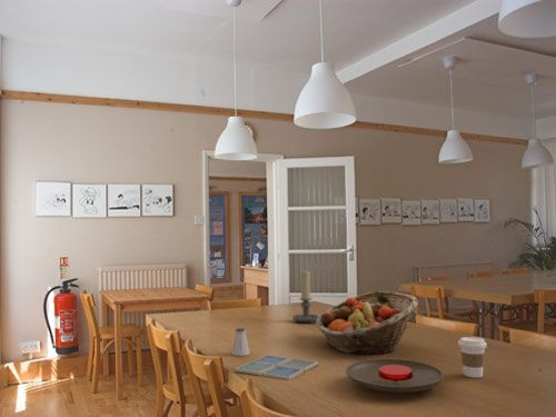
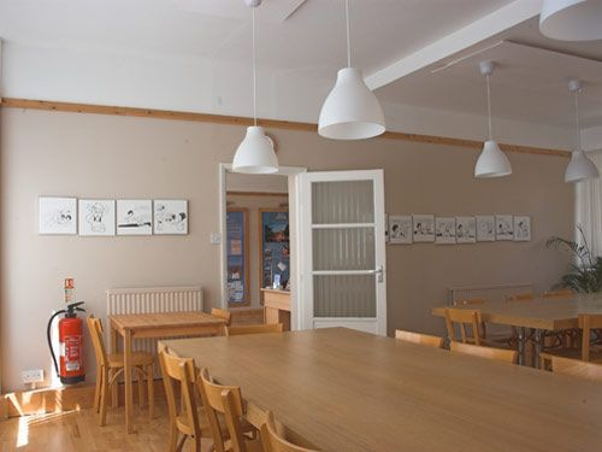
- plate (394, 377)
- candle holder (307, 296)
- fruit basket (366, 320)
- saltshaker (240, 340)
- coffee cup (473, 357)
- drink coaster (277, 366)
